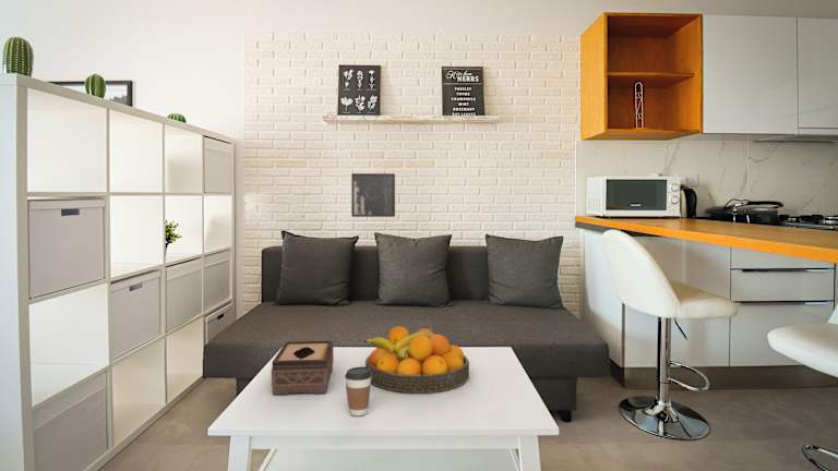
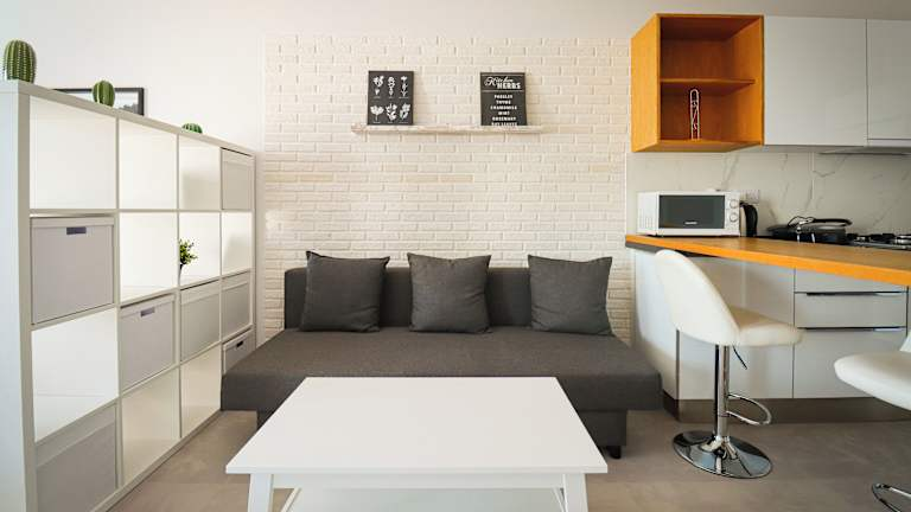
- coffee cup (358, 391)
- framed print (373, 195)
- tissue box (304, 365)
- fruit bowl (417, 352)
